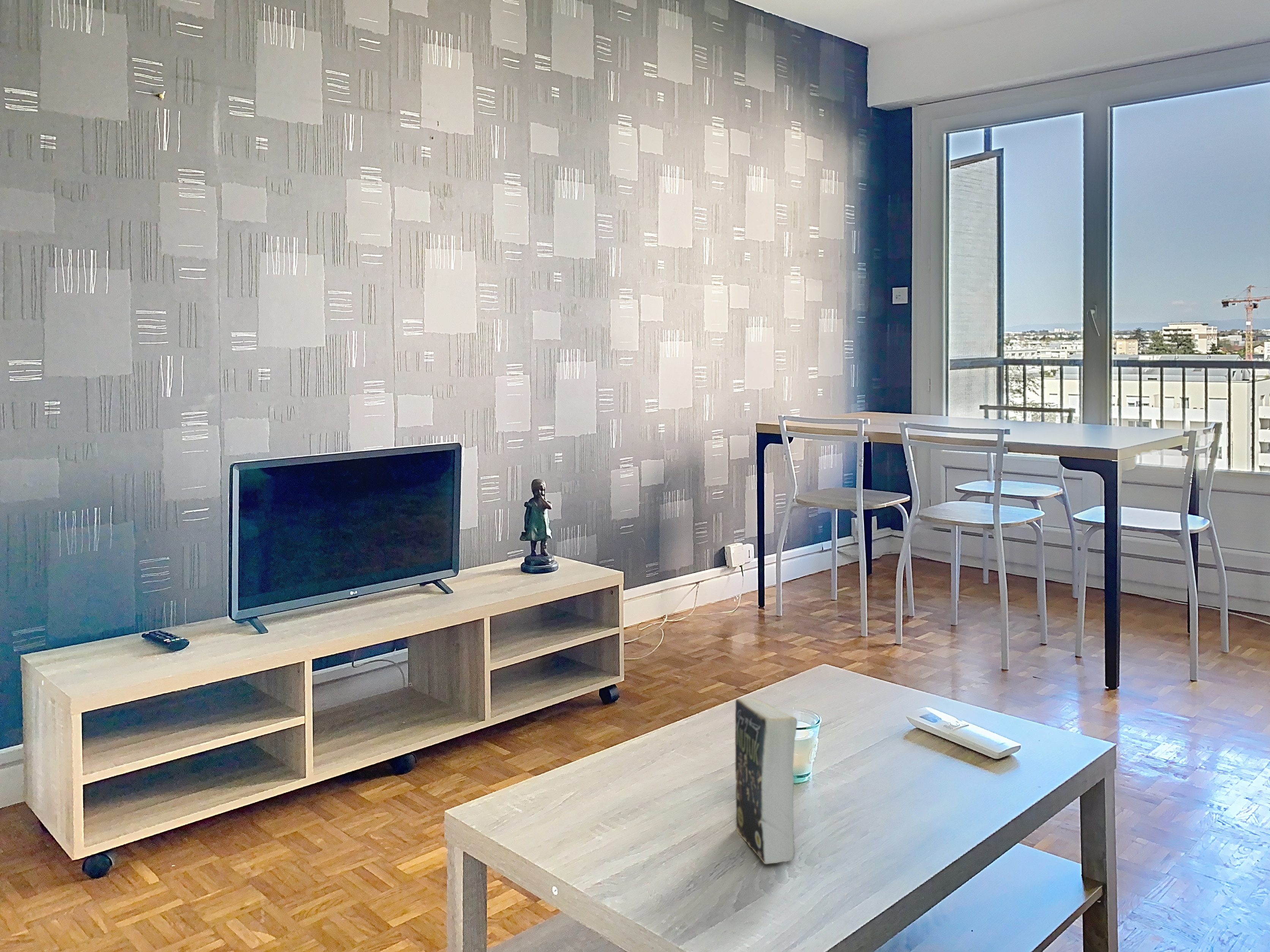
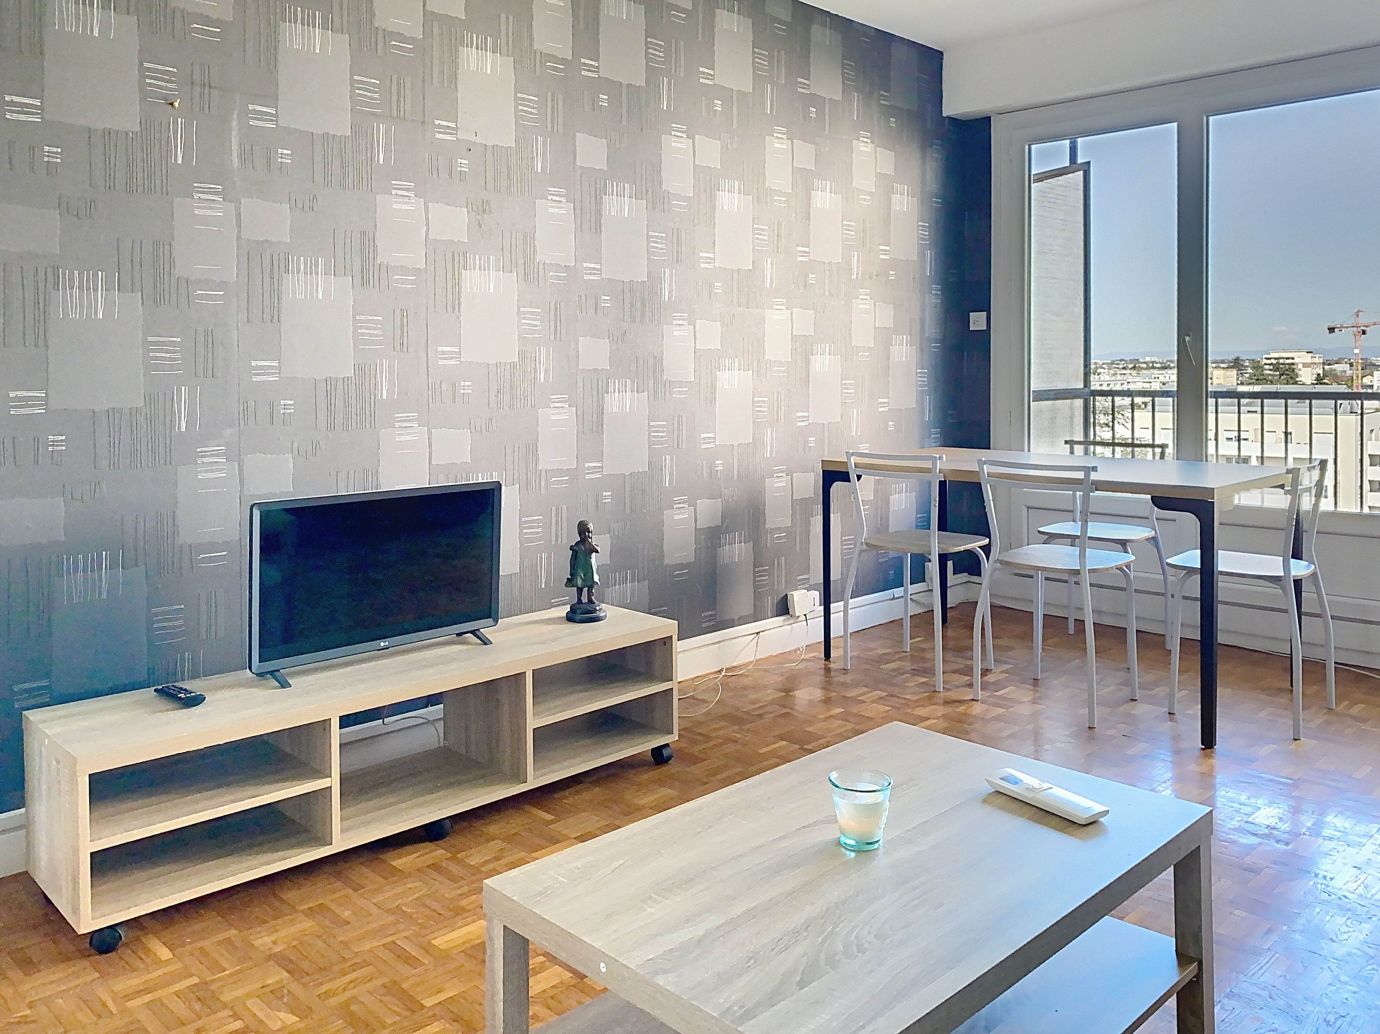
- book (765, 776)
